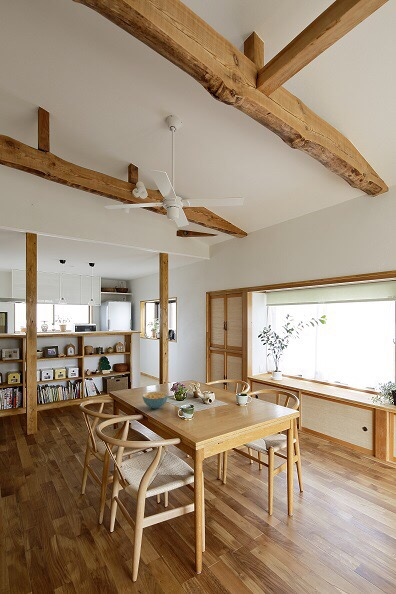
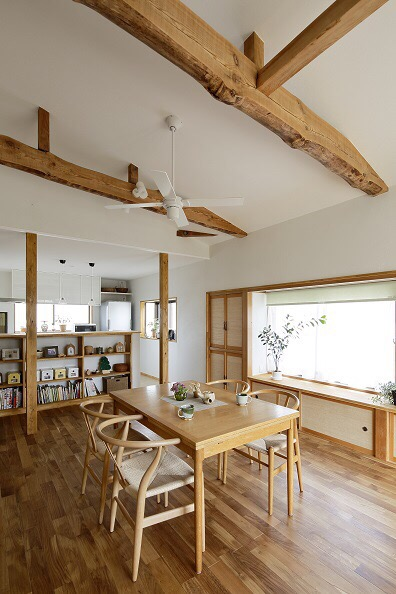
- cereal bowl (155, 401)
